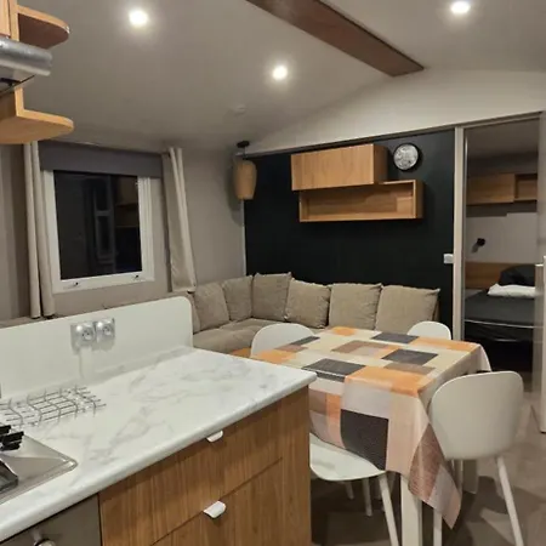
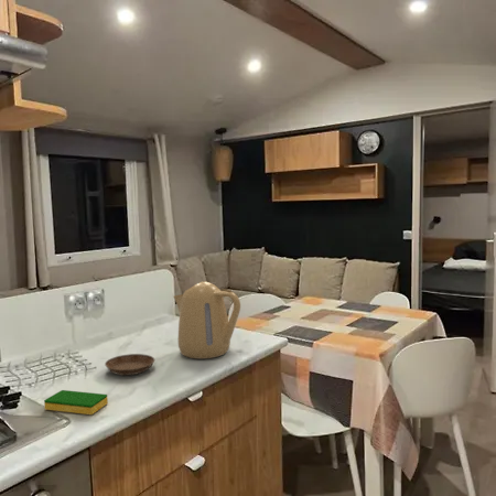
+ kettle (206, 316)
+ dish sponge (76, 401)
+ saucer (130, 365)
